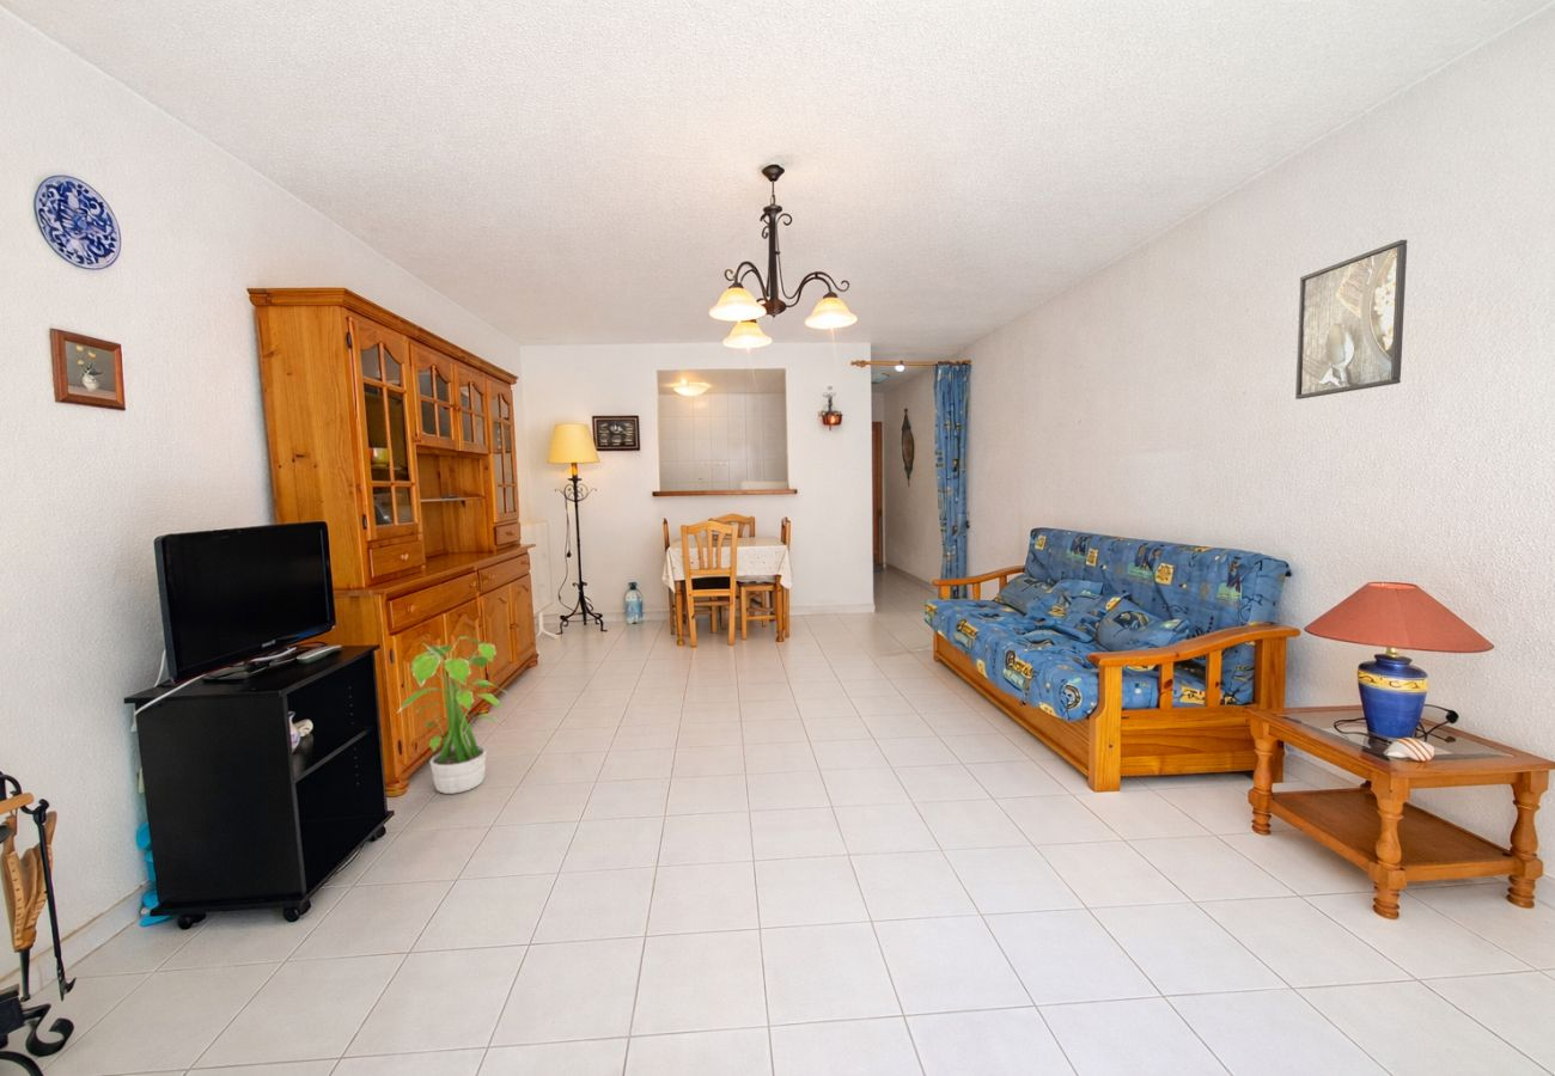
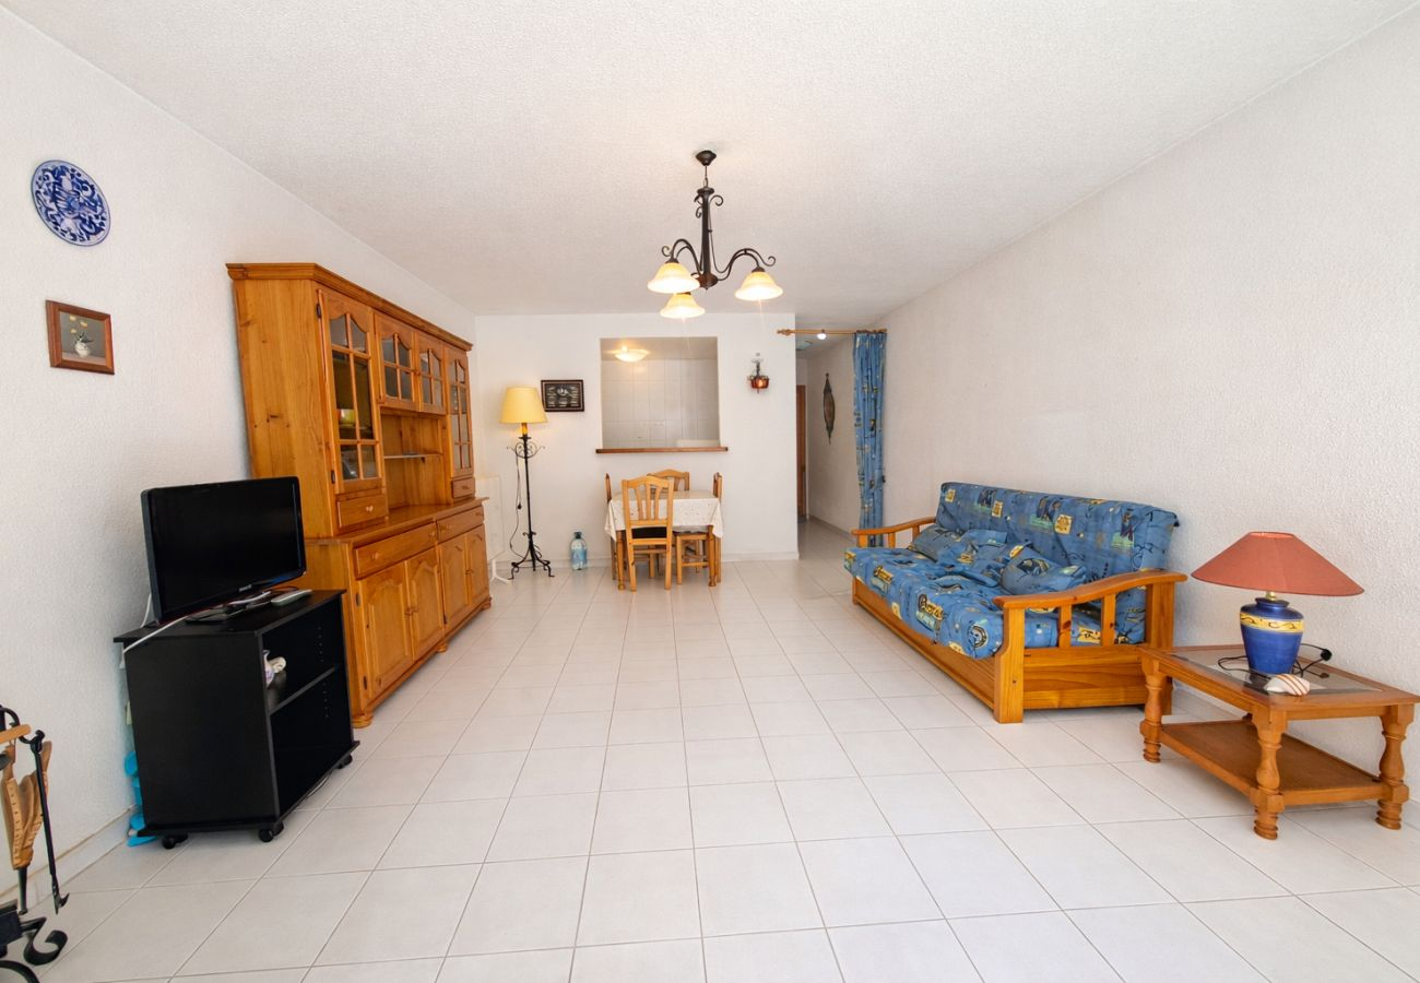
- potted plant (456, 715)
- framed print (1346, 326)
